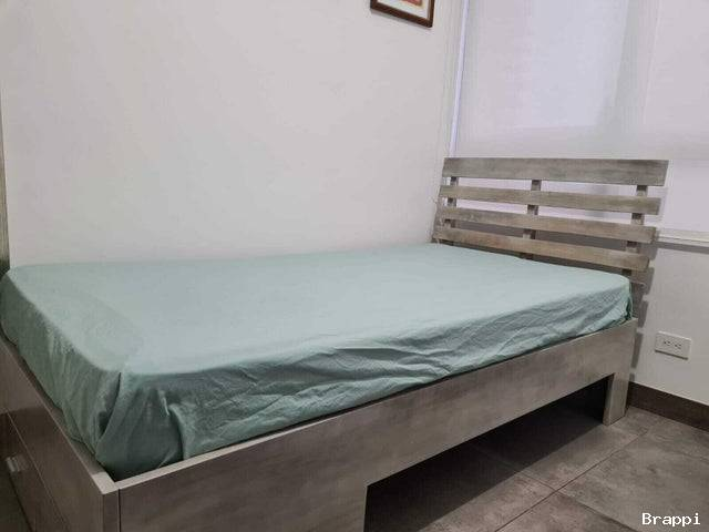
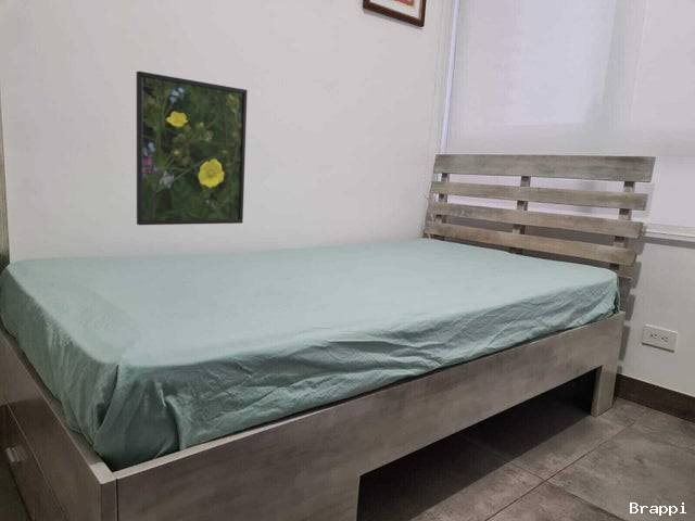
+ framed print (193, 154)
